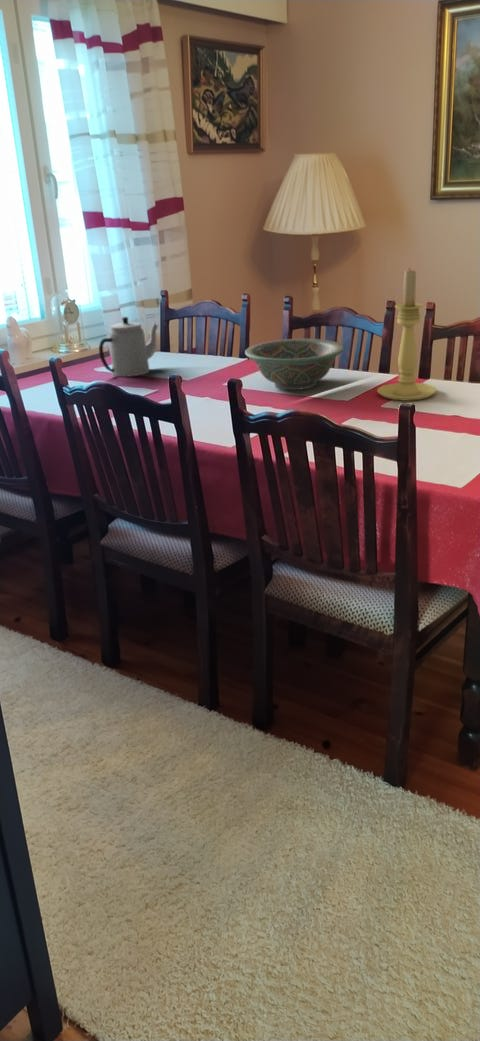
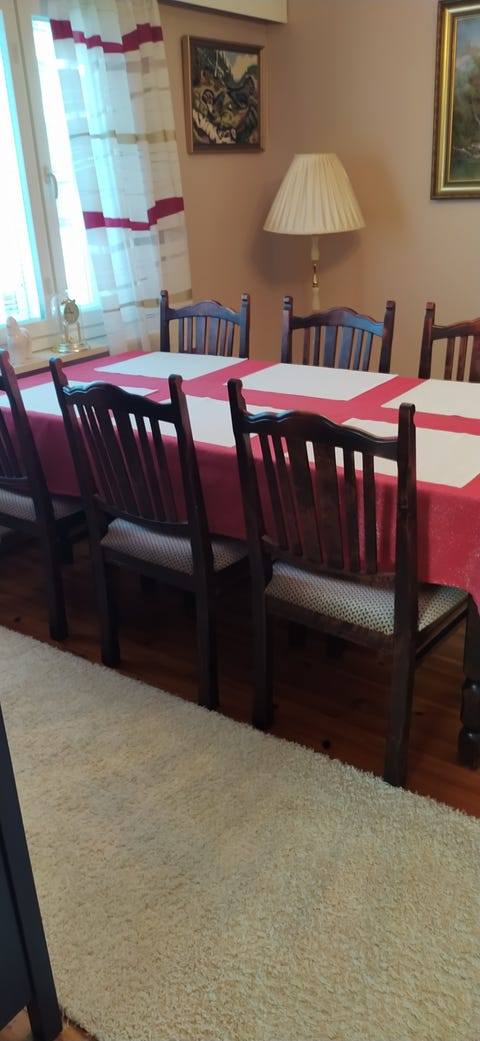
- teapot (130, 345)
- decorative bowl (294, 367)
- candle holder (408, 332)
